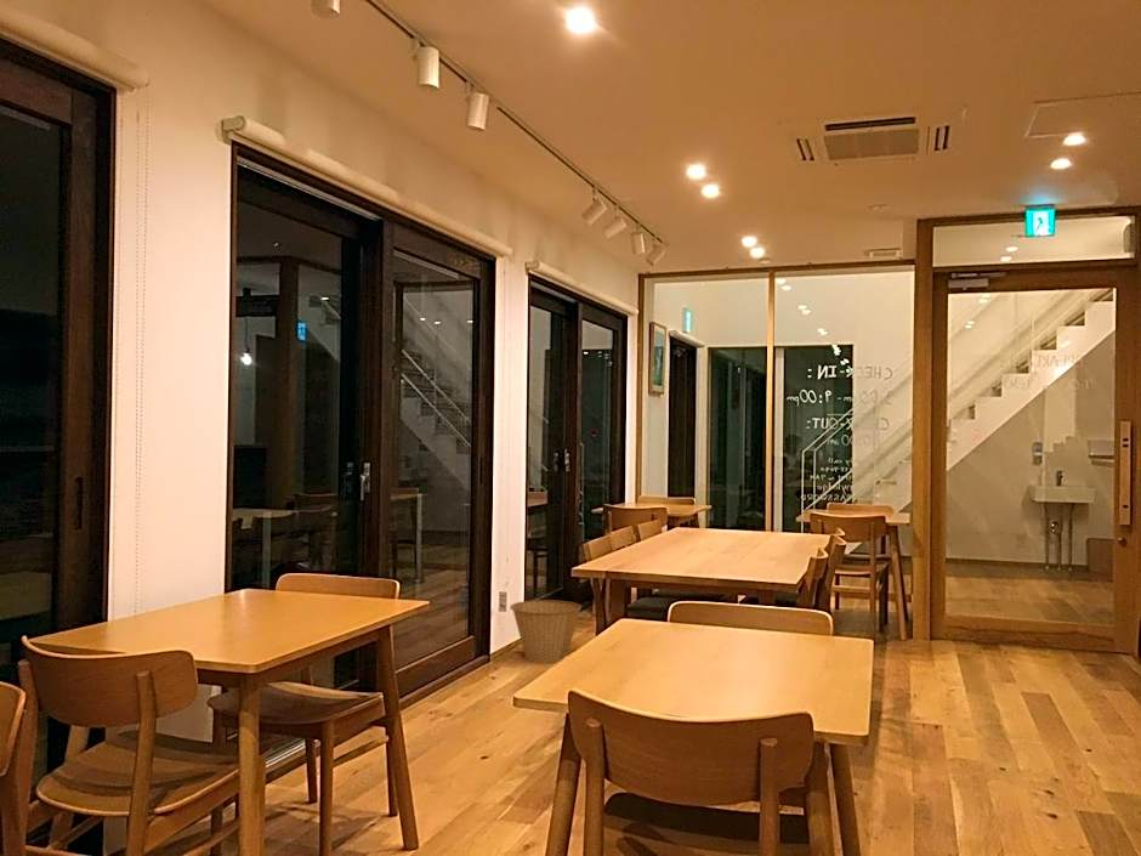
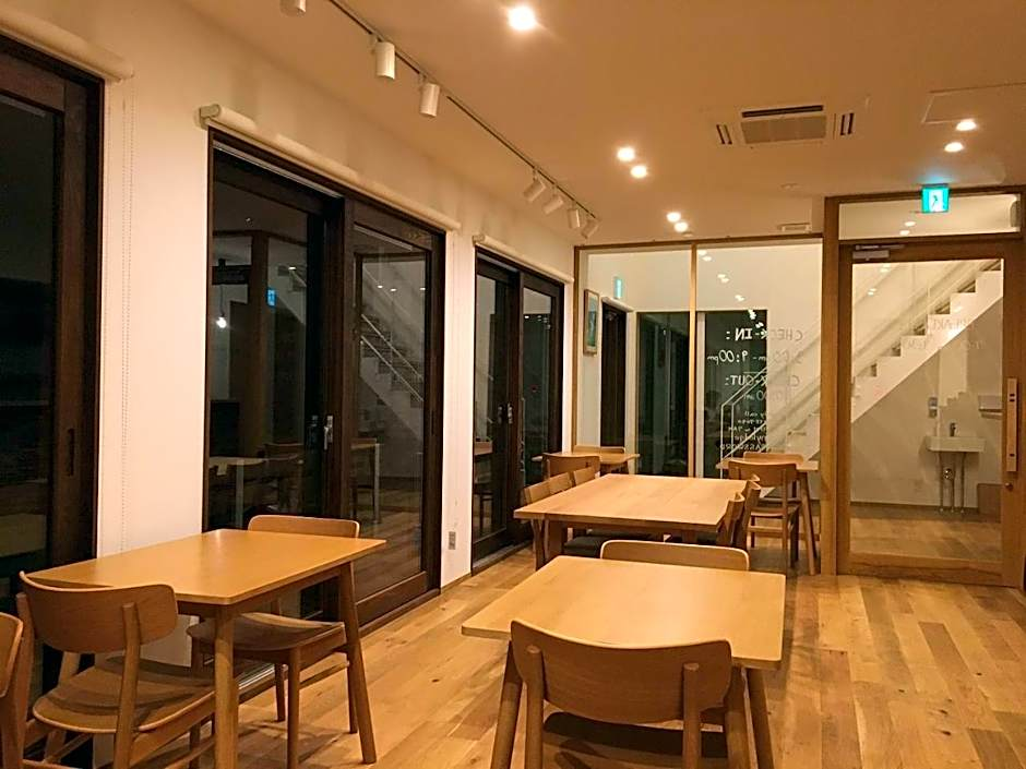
- basket (545, 631)
